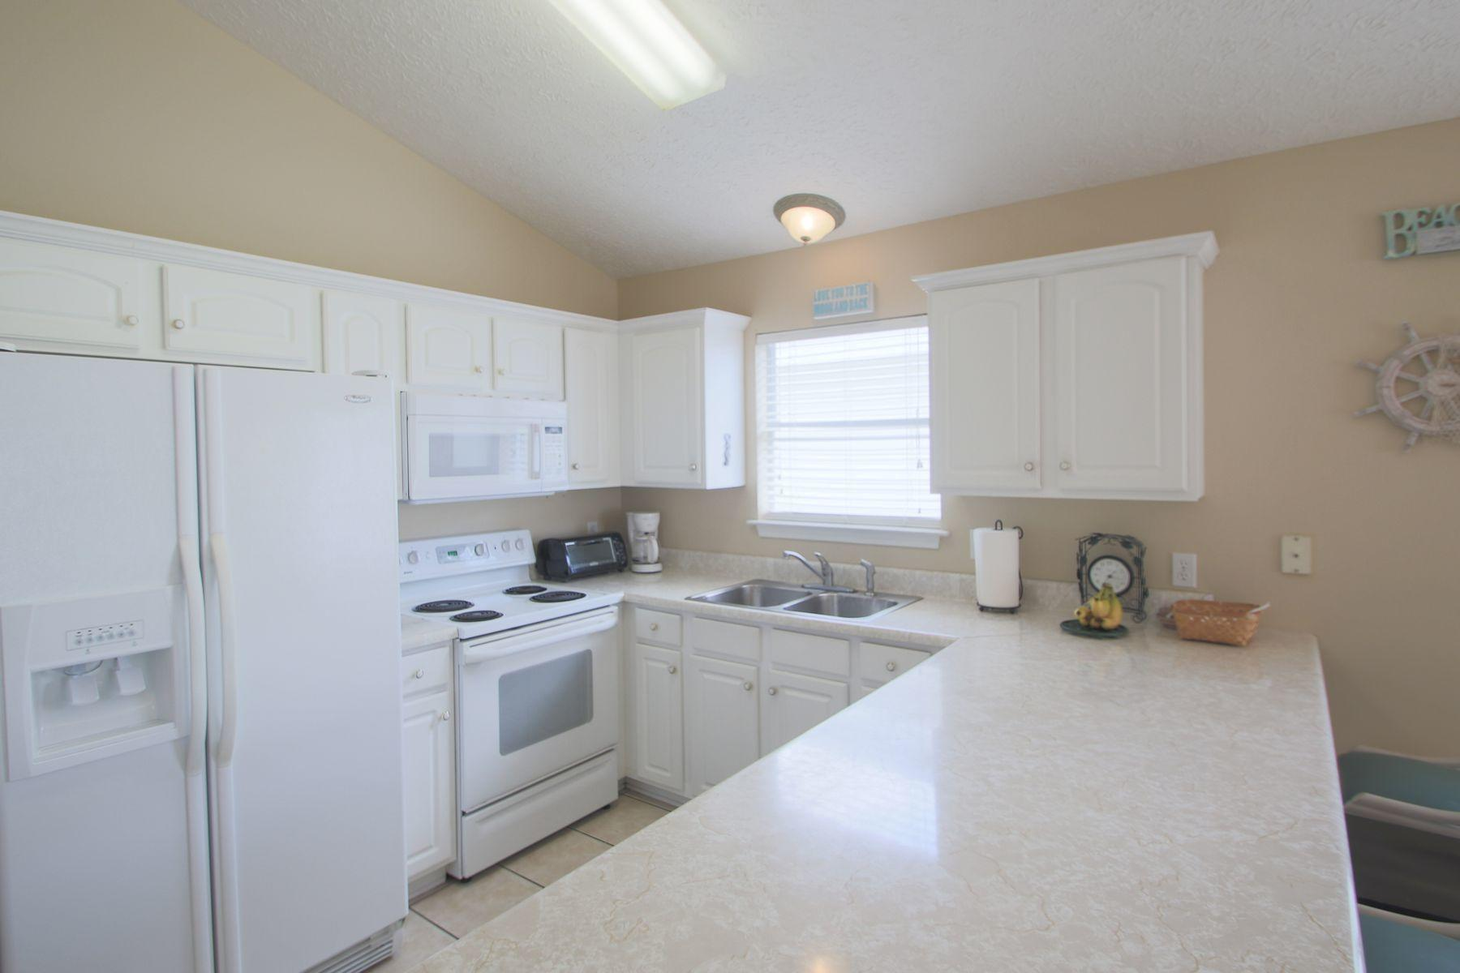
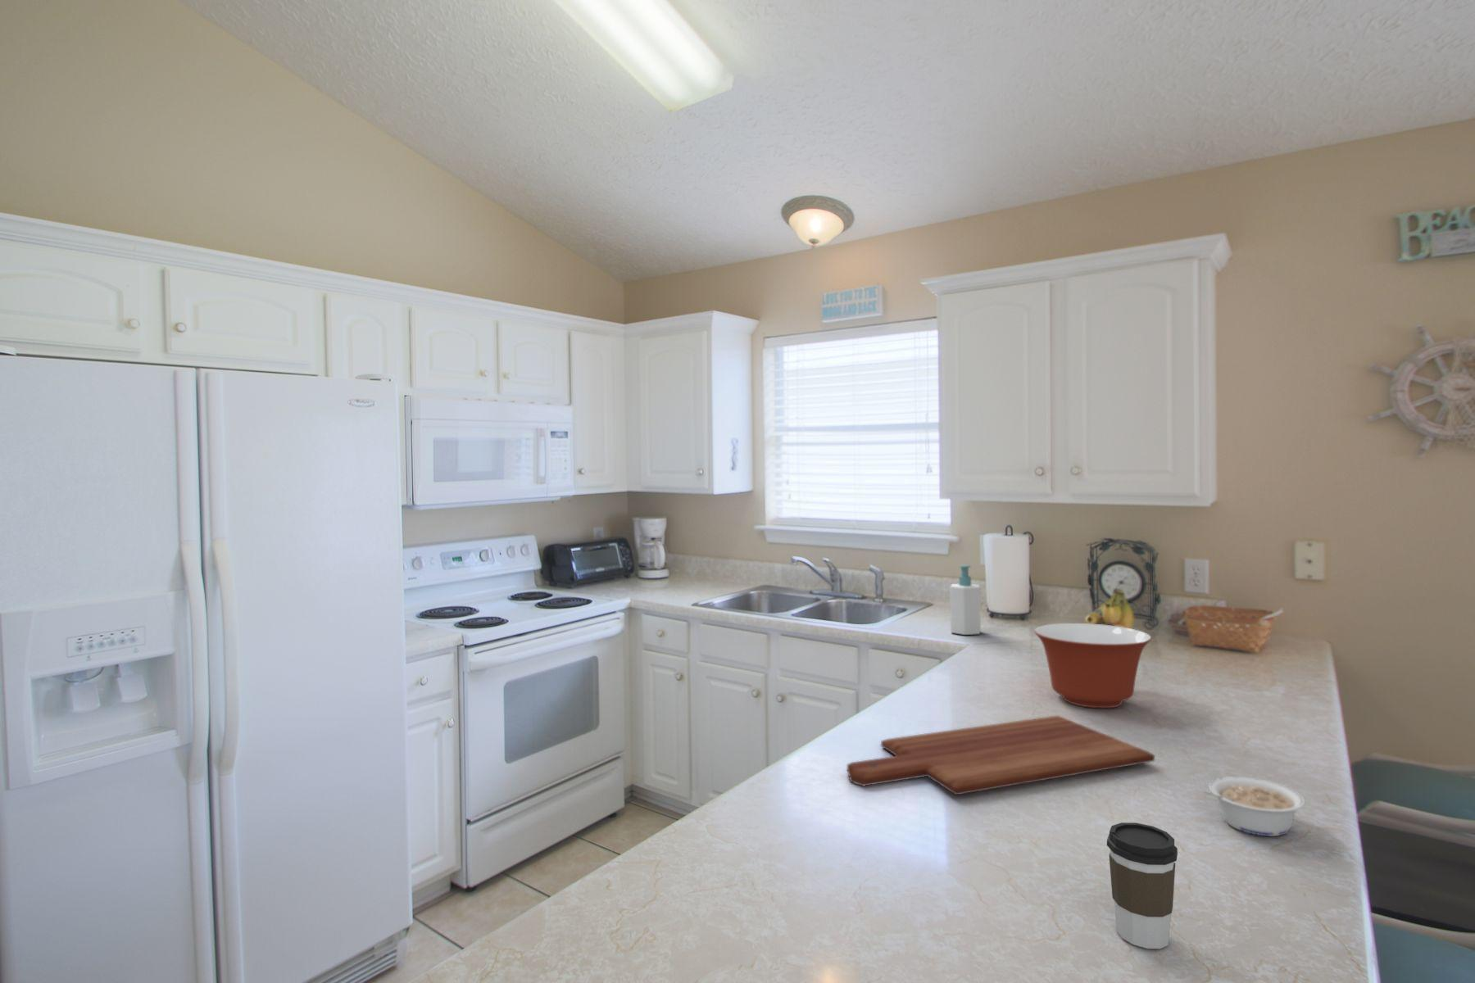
+ coffee cup (1141, 884)
+ legume (1254, 806)
+ mixing bowl (1092, 666)
+ cutting board (1006, 752)
+ soap bottle (965, 598)
